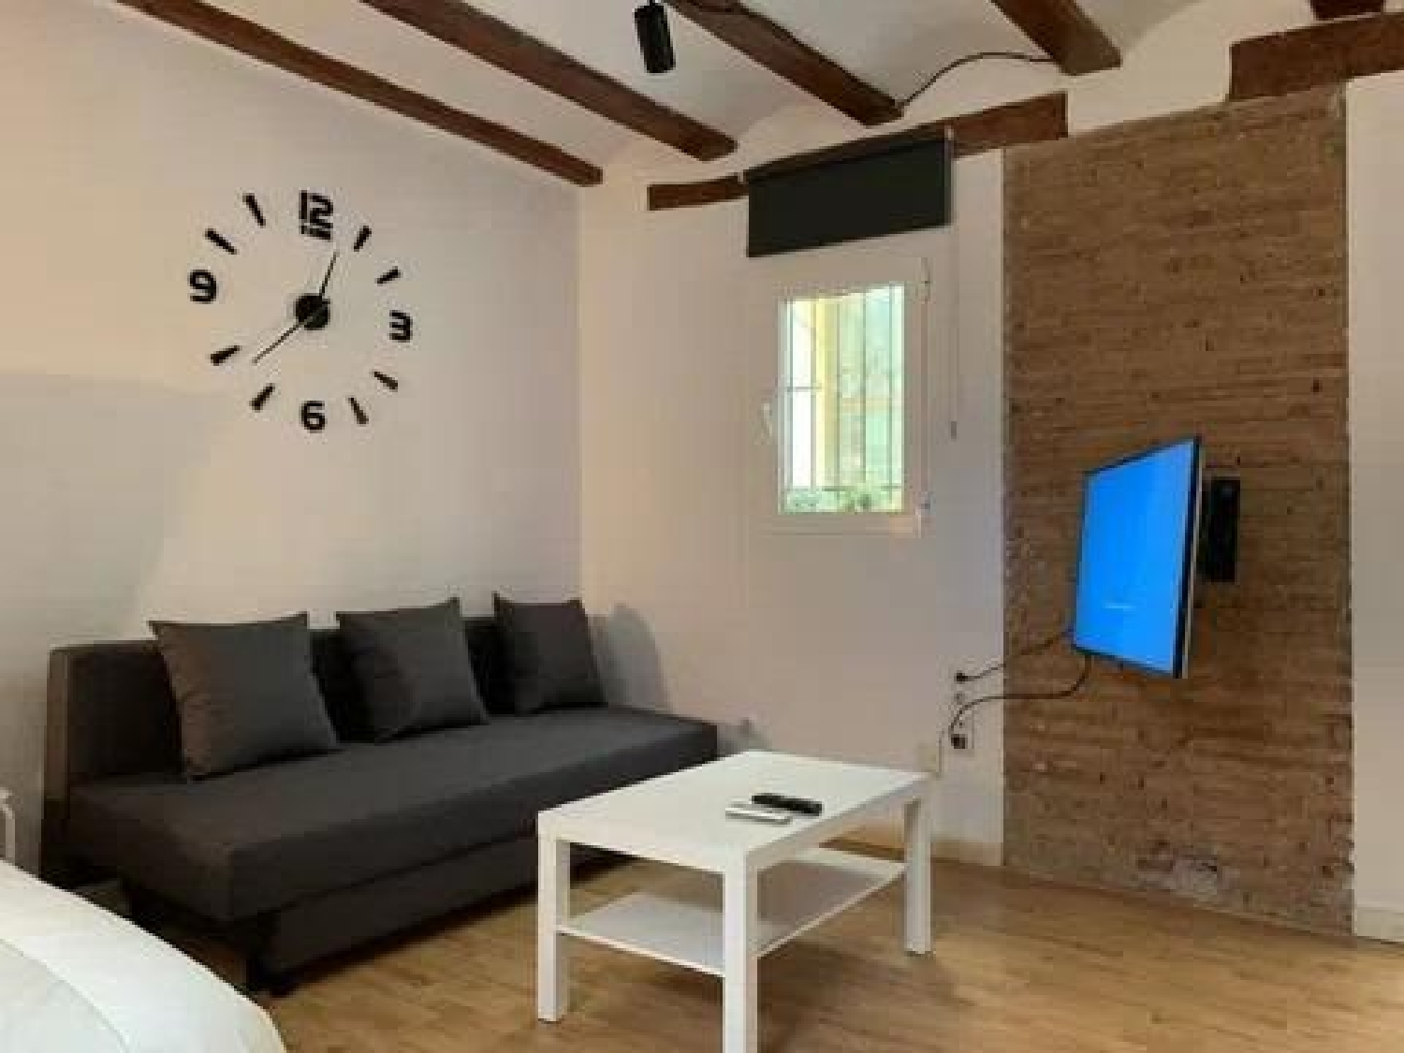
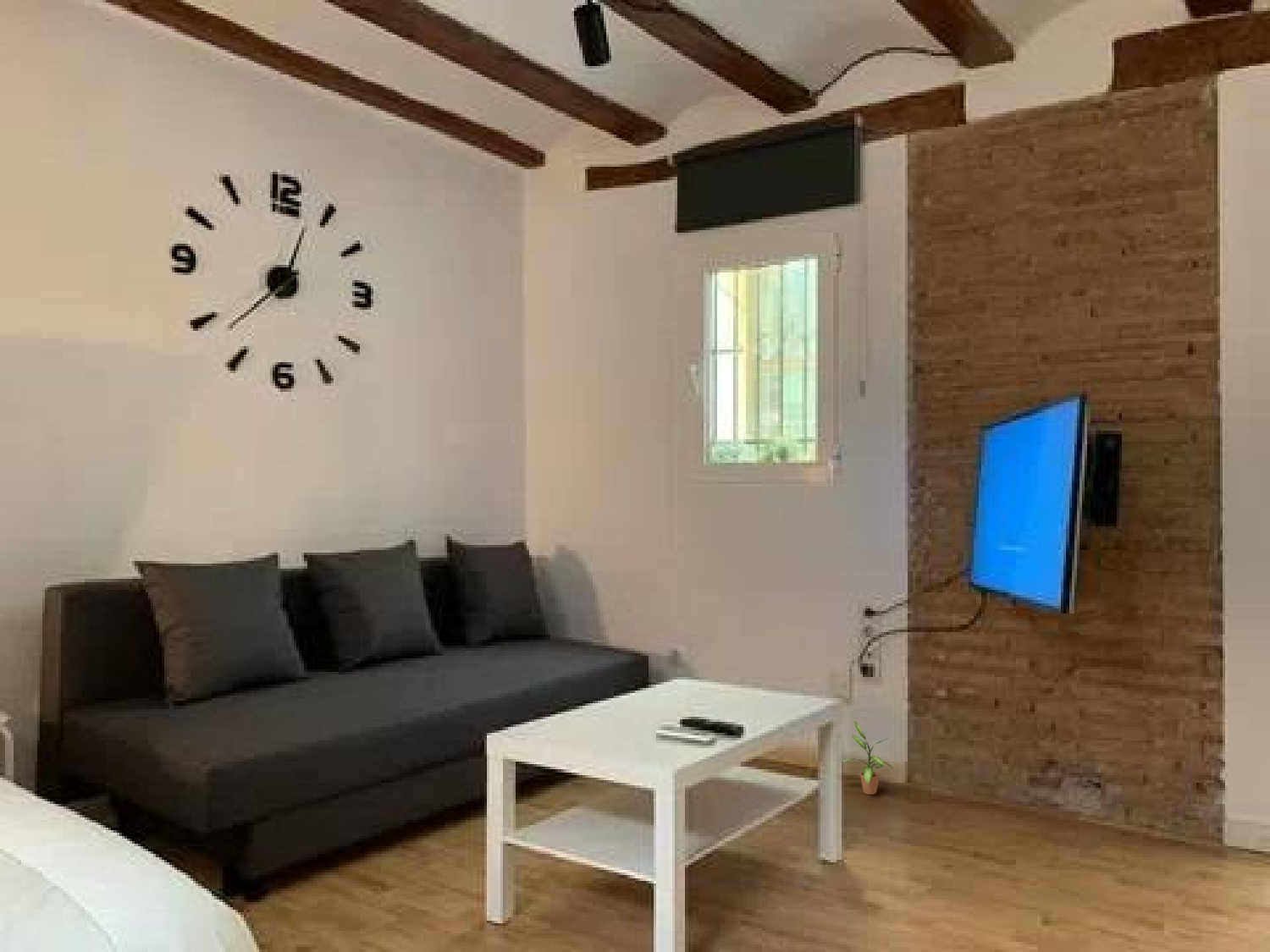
+ potted plant (868, 755)
